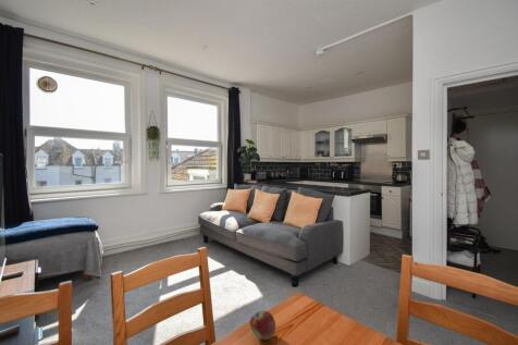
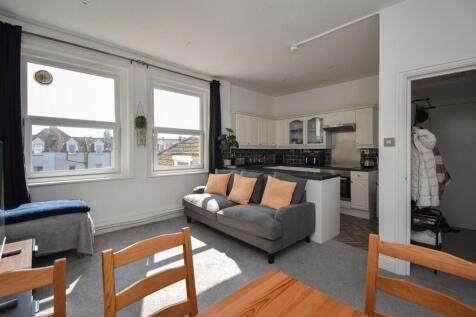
- fruit (262, 324)
